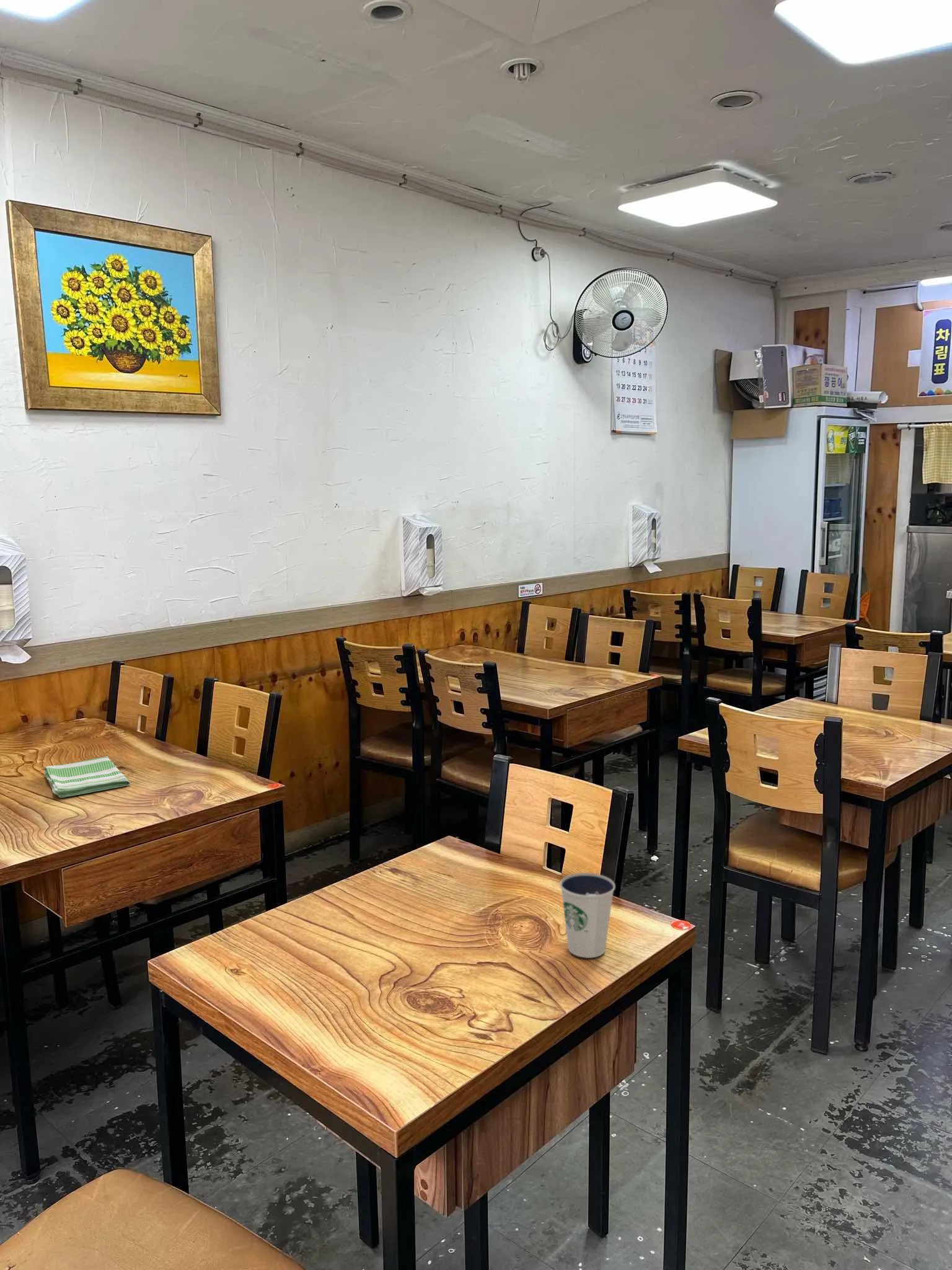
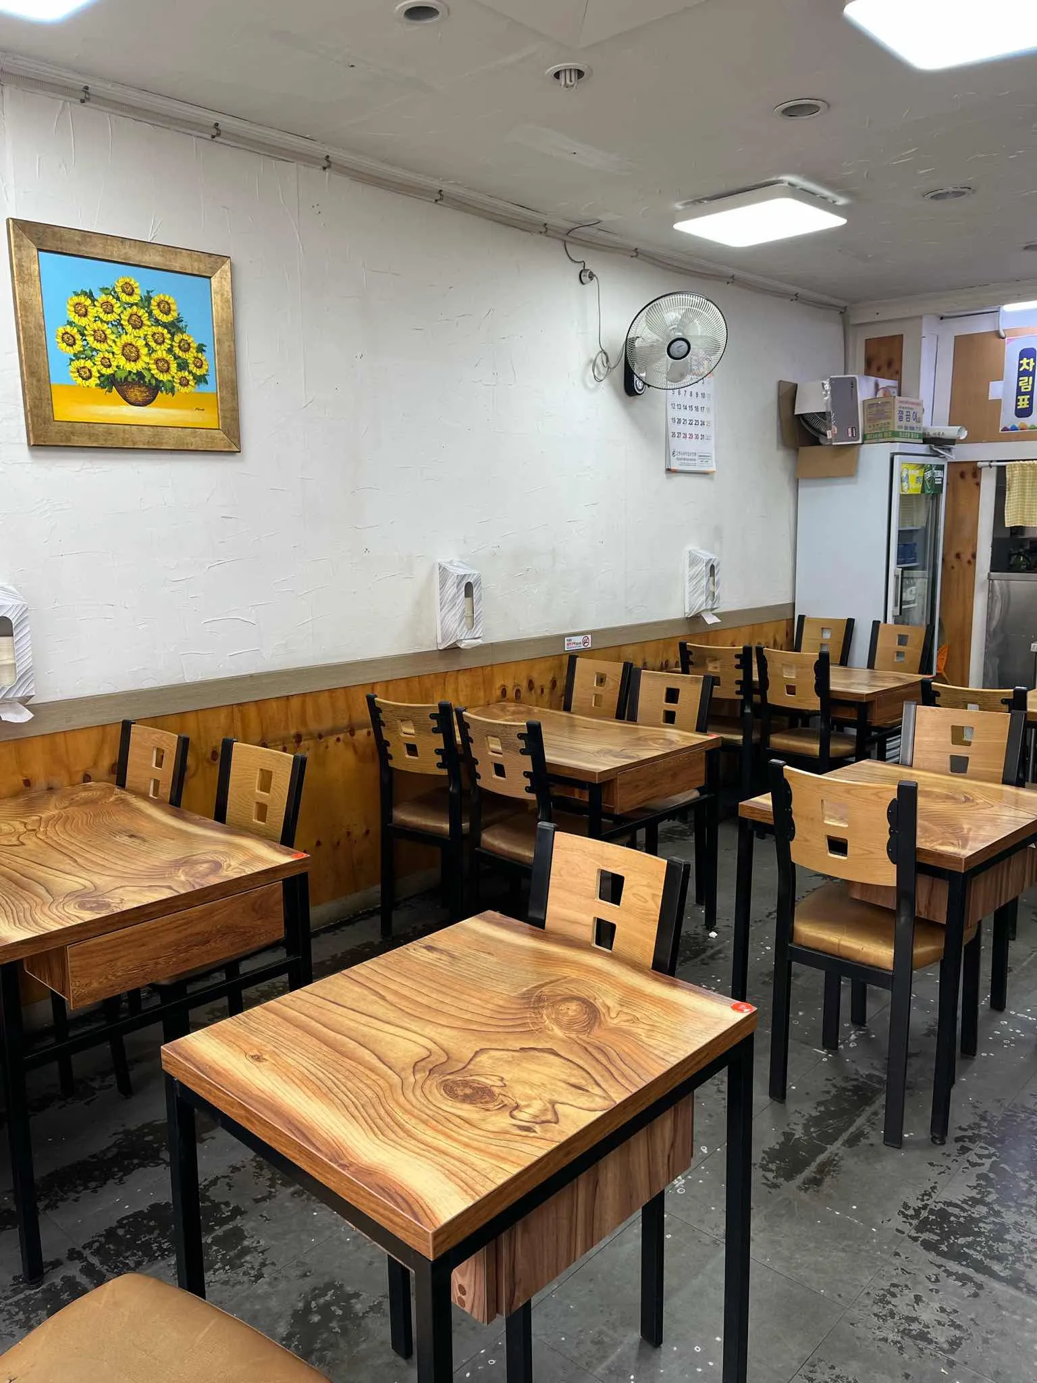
- dixie cup (587, 917)
- dish towel (84, 776)
